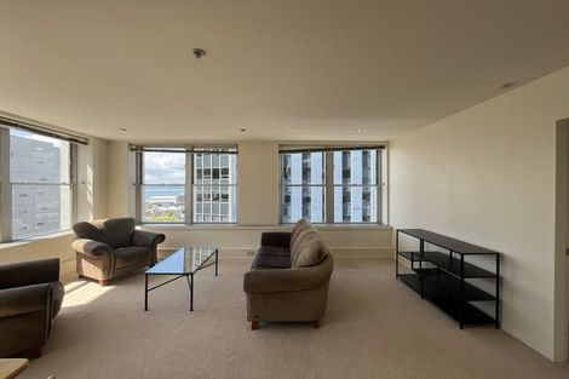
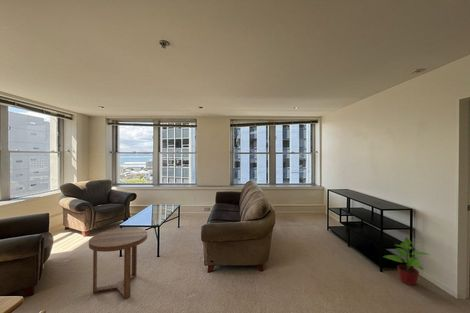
+ side table (124, 261)
+ potted plant (408, 260)
